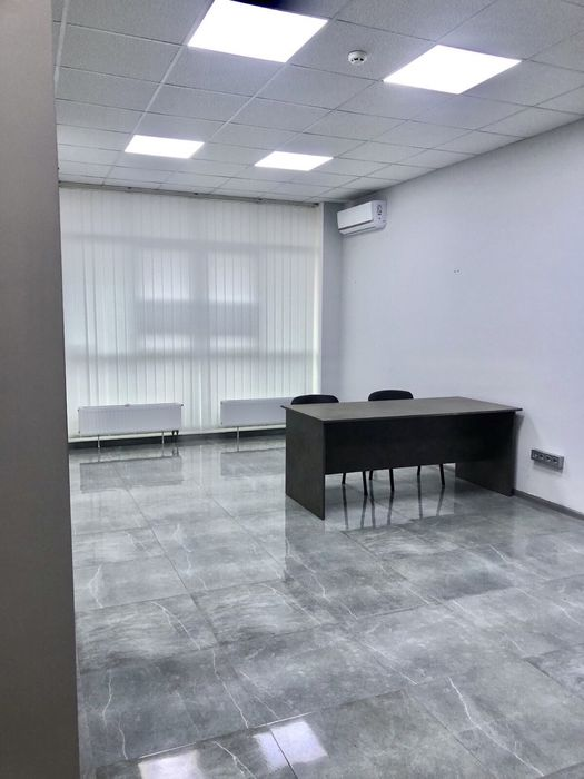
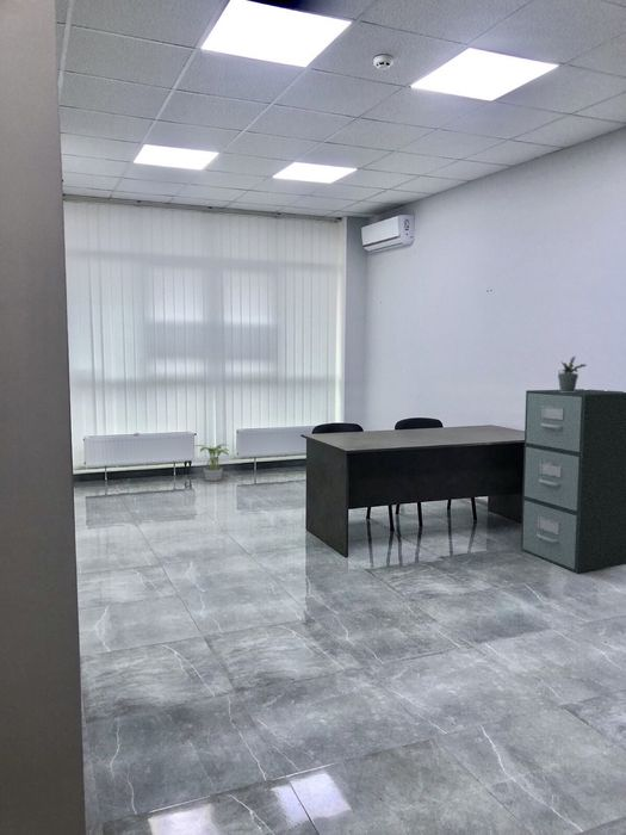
+ potted plant (212, 462)
+ potted plant (571, 373)
+ filing cabinet (577, 475)
